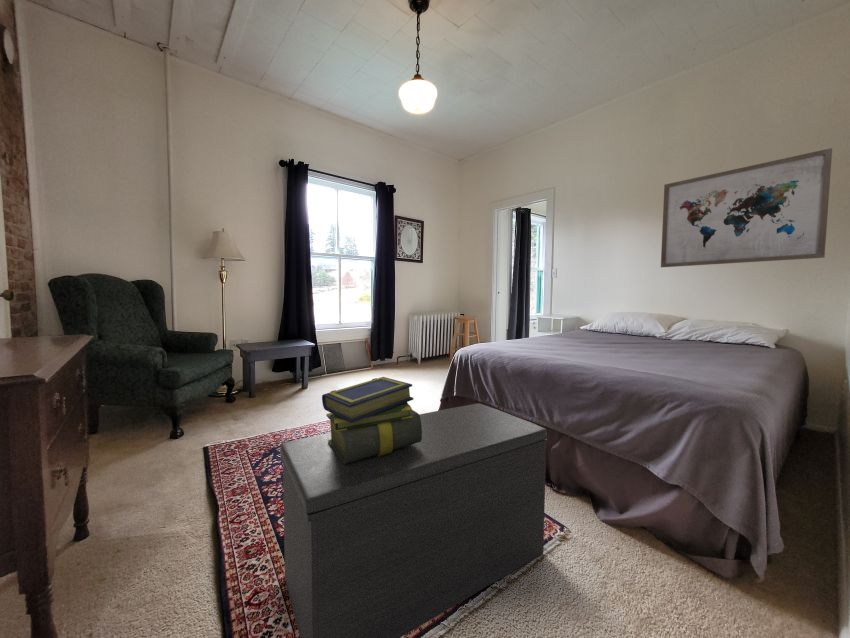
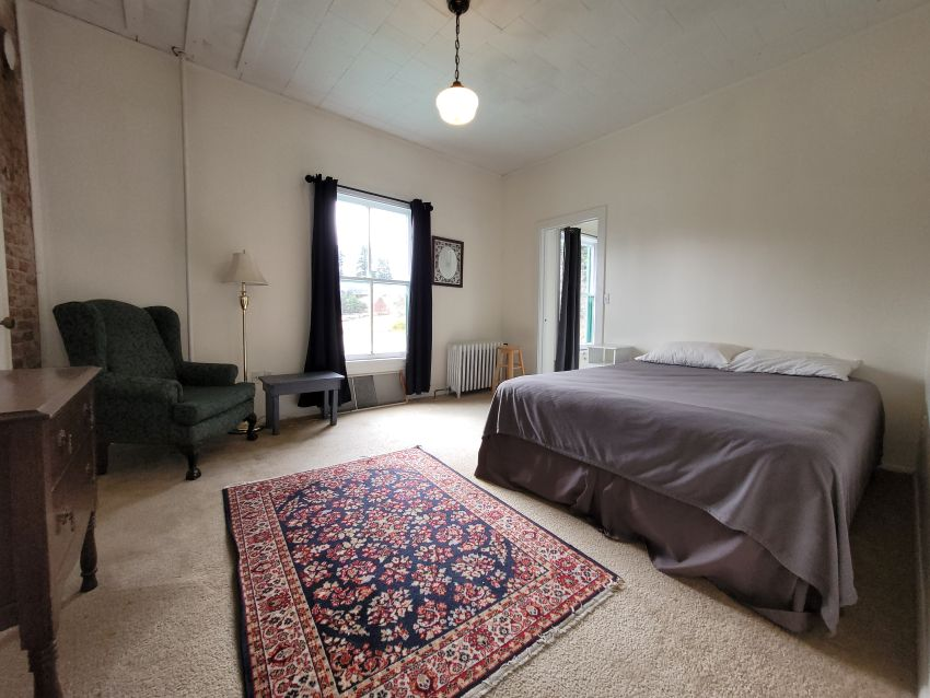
- wall art (734, 216)
- stack of books (371, 415)
- bench (420, 500)
